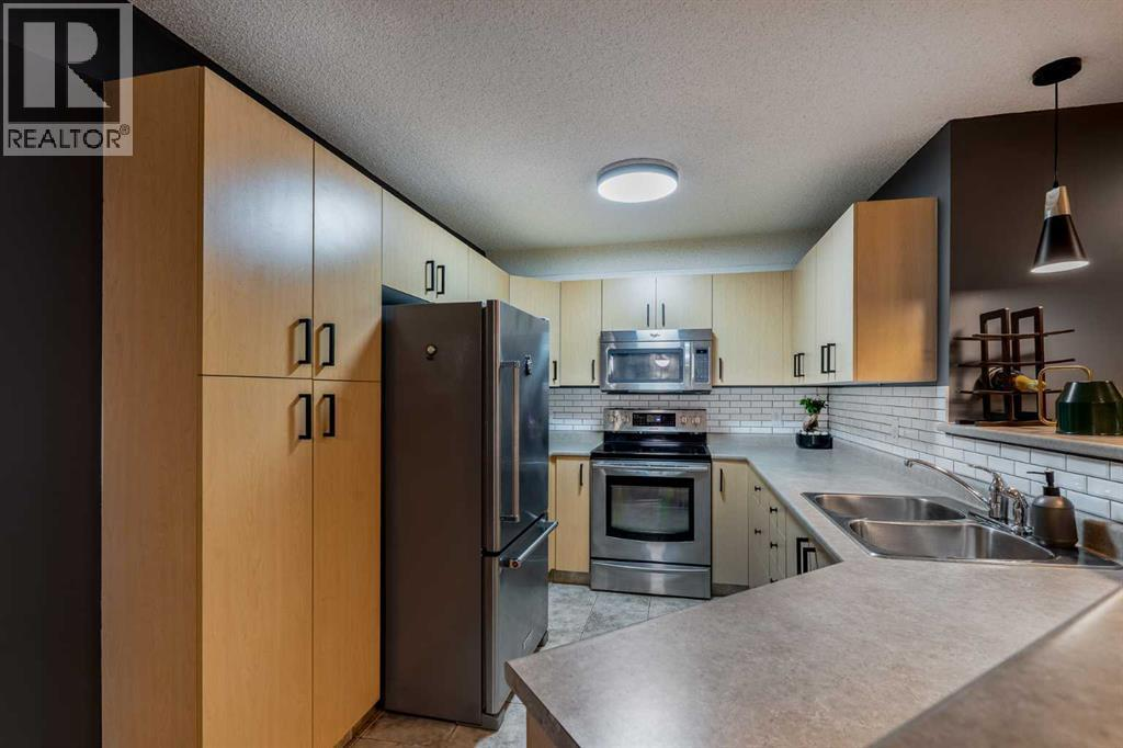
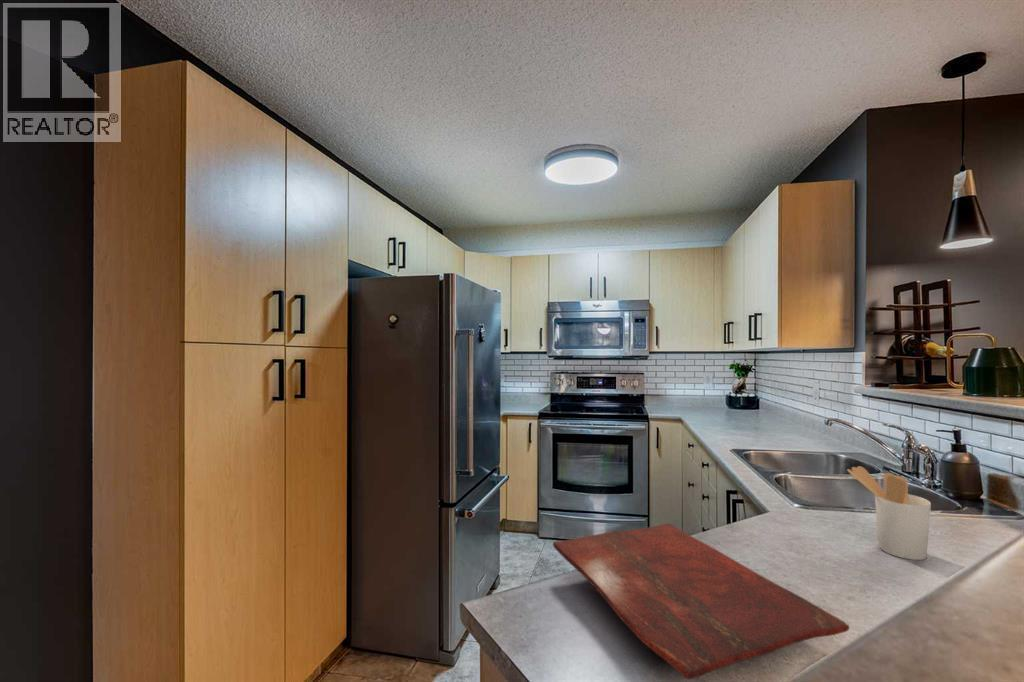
+ cutting board (675, 591)
+ utensil holder (887, 508)
